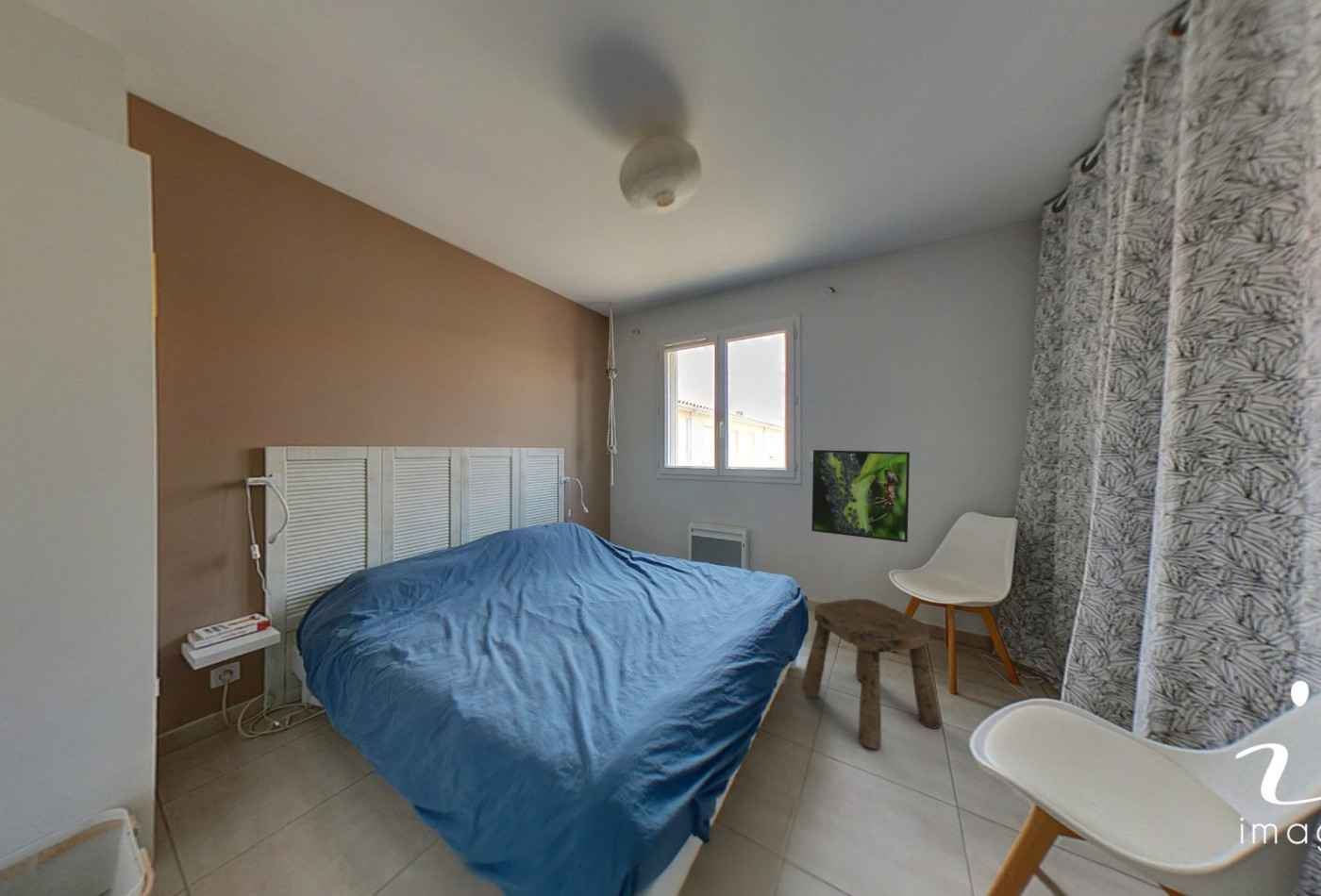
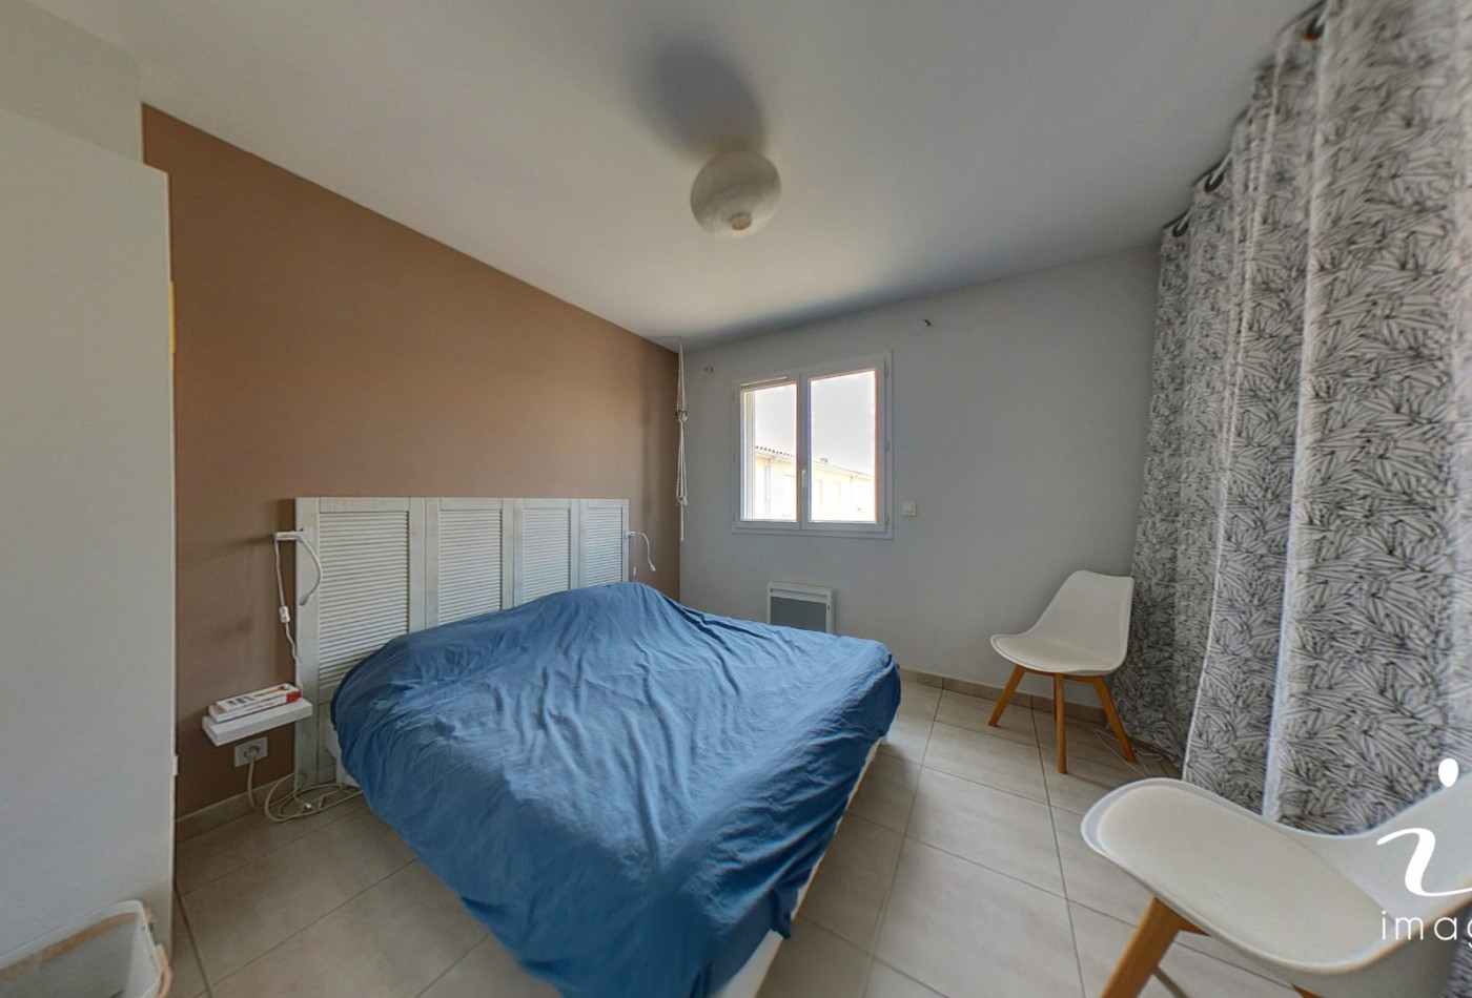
- stool (867, 662)
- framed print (858, 493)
